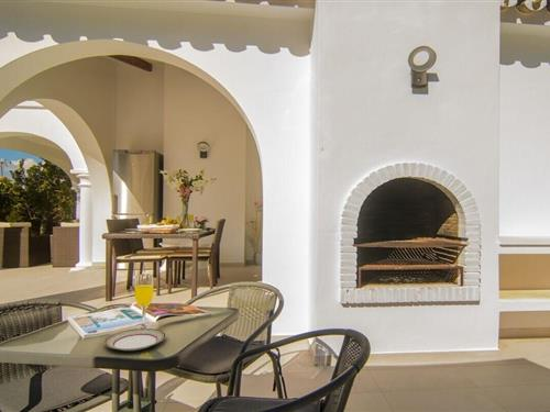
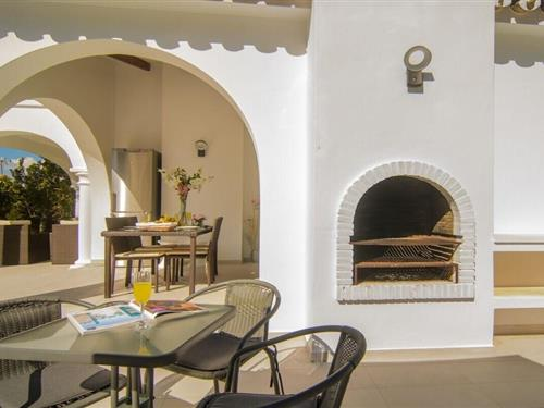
- plate (135, 341)
